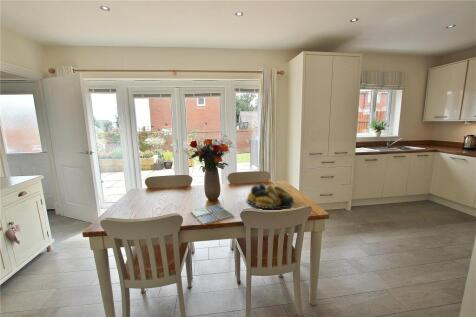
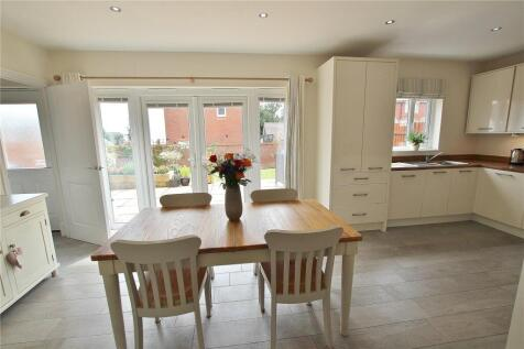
- fruit bowl (269, 193)
- drink coaster (211, 213)
